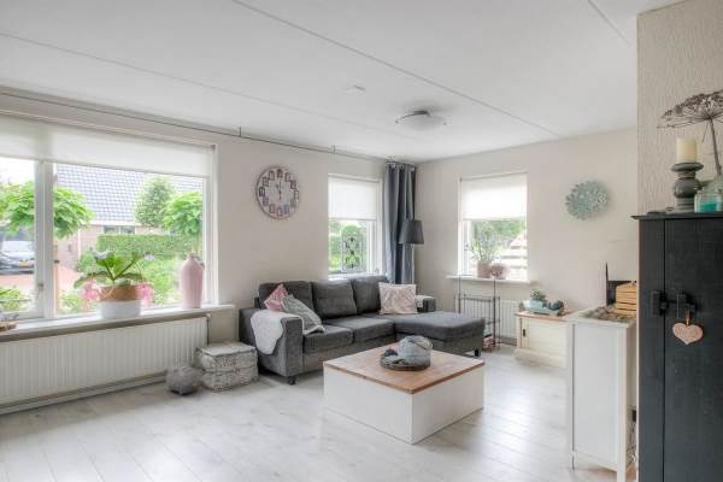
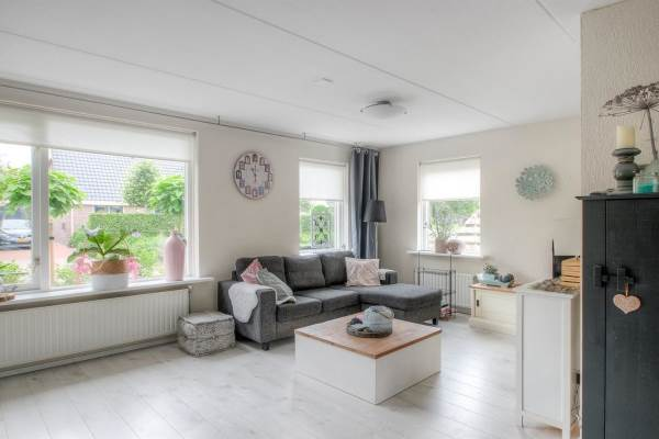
- plush toy (184, 376)
